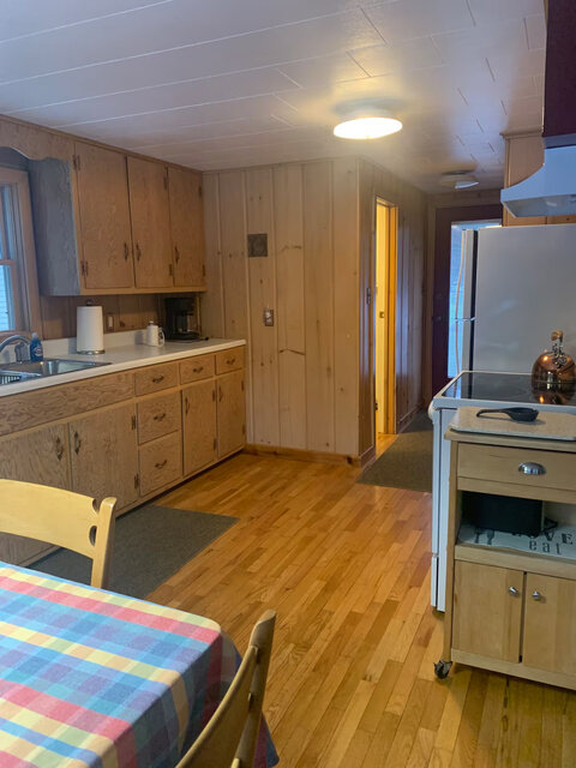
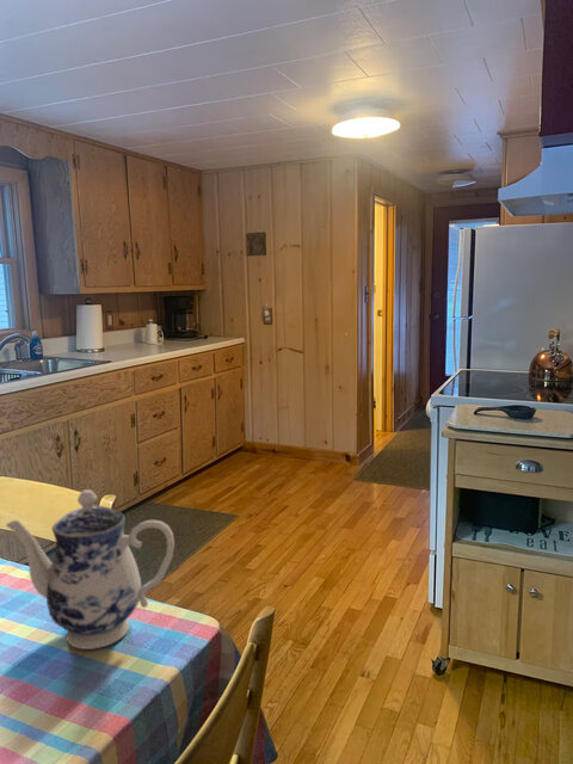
+ teapot (92, 562)
